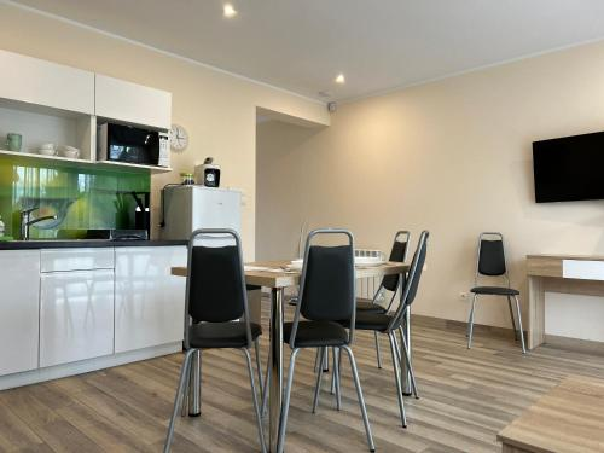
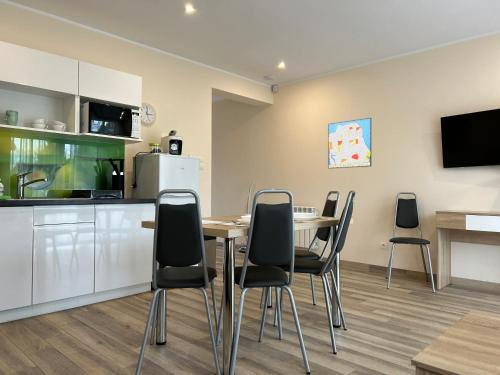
+ wall art (348, 144)
